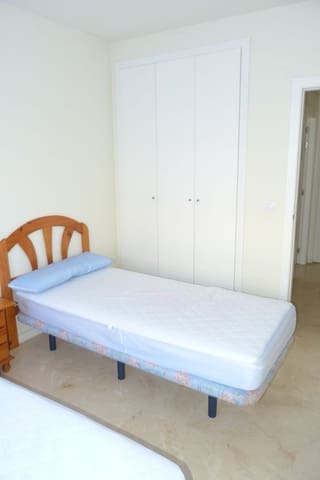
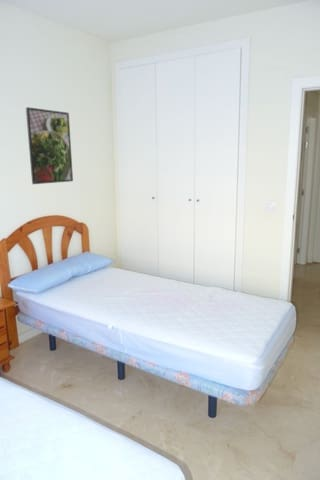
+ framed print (51, 147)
